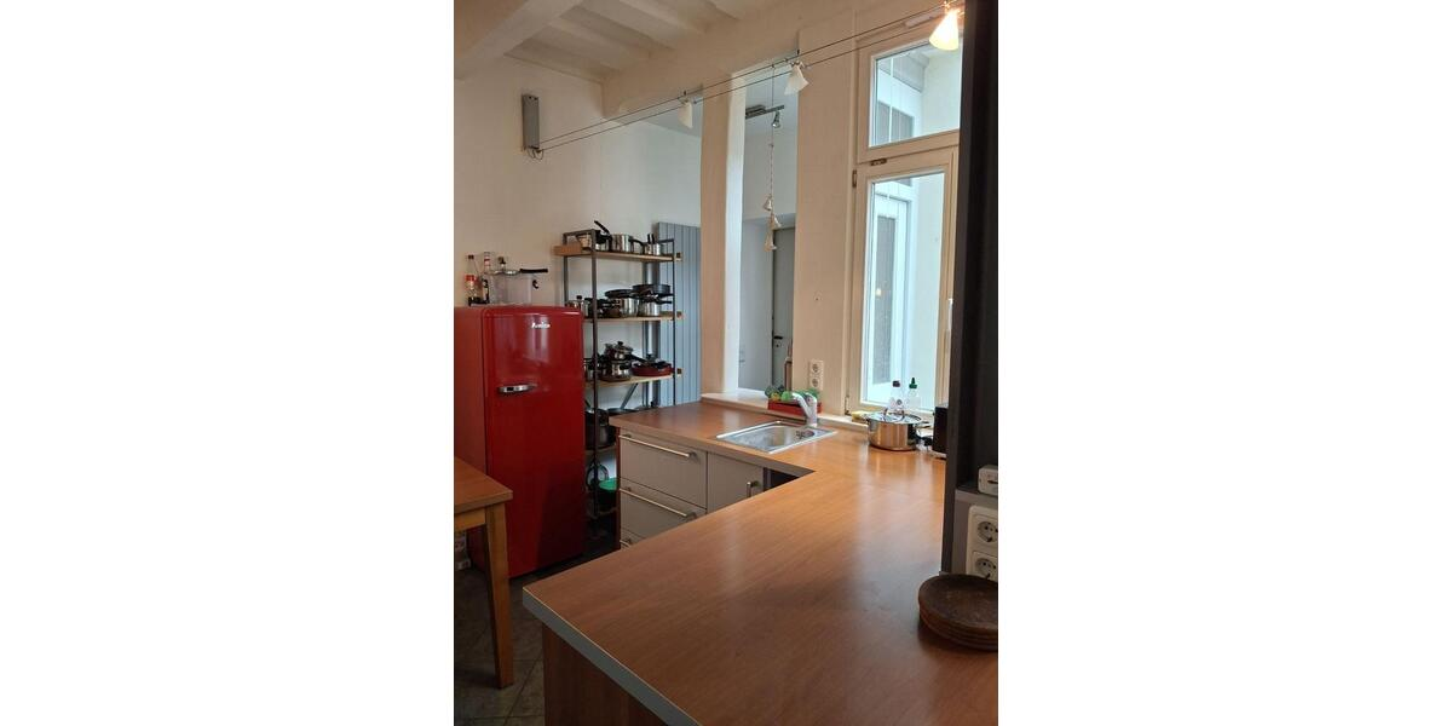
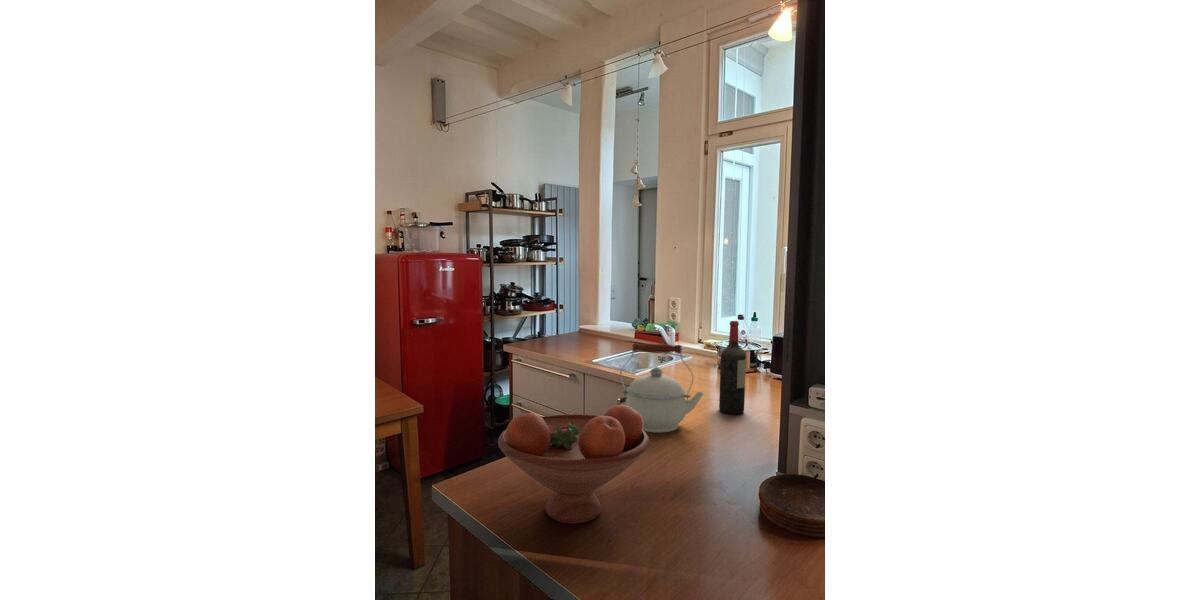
+ wine bottle (732, 366)
+ fruit bowl (574, 458)
+ kettle (661, 385)
